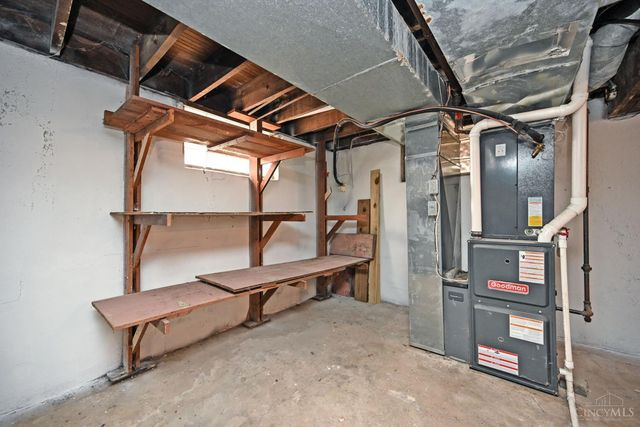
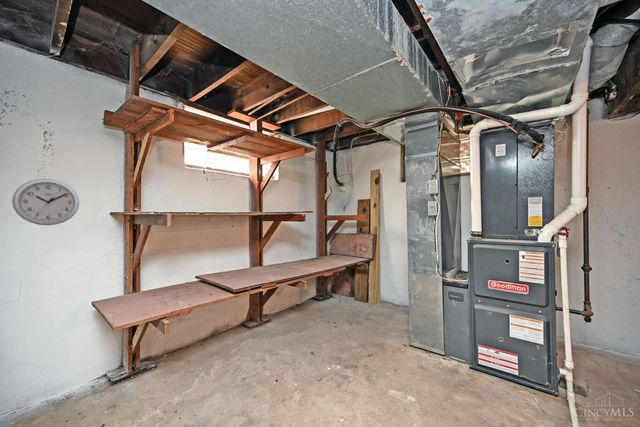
+ wall clock (48, 201)
